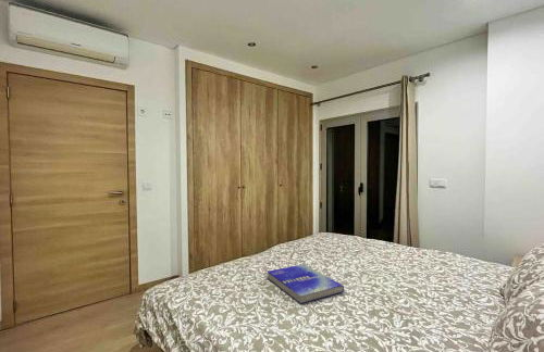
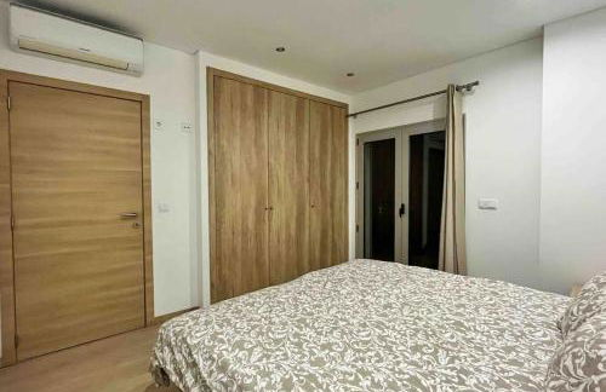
- book (302, 280)
